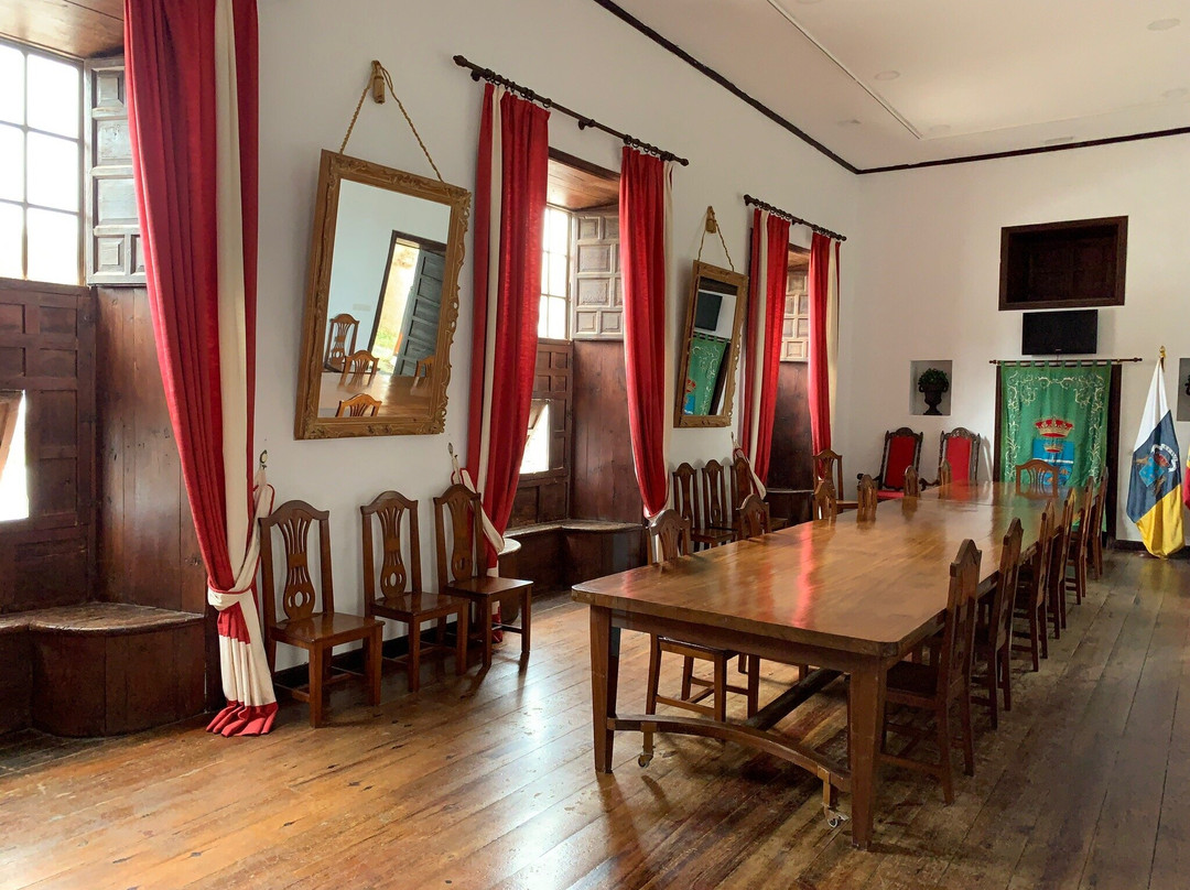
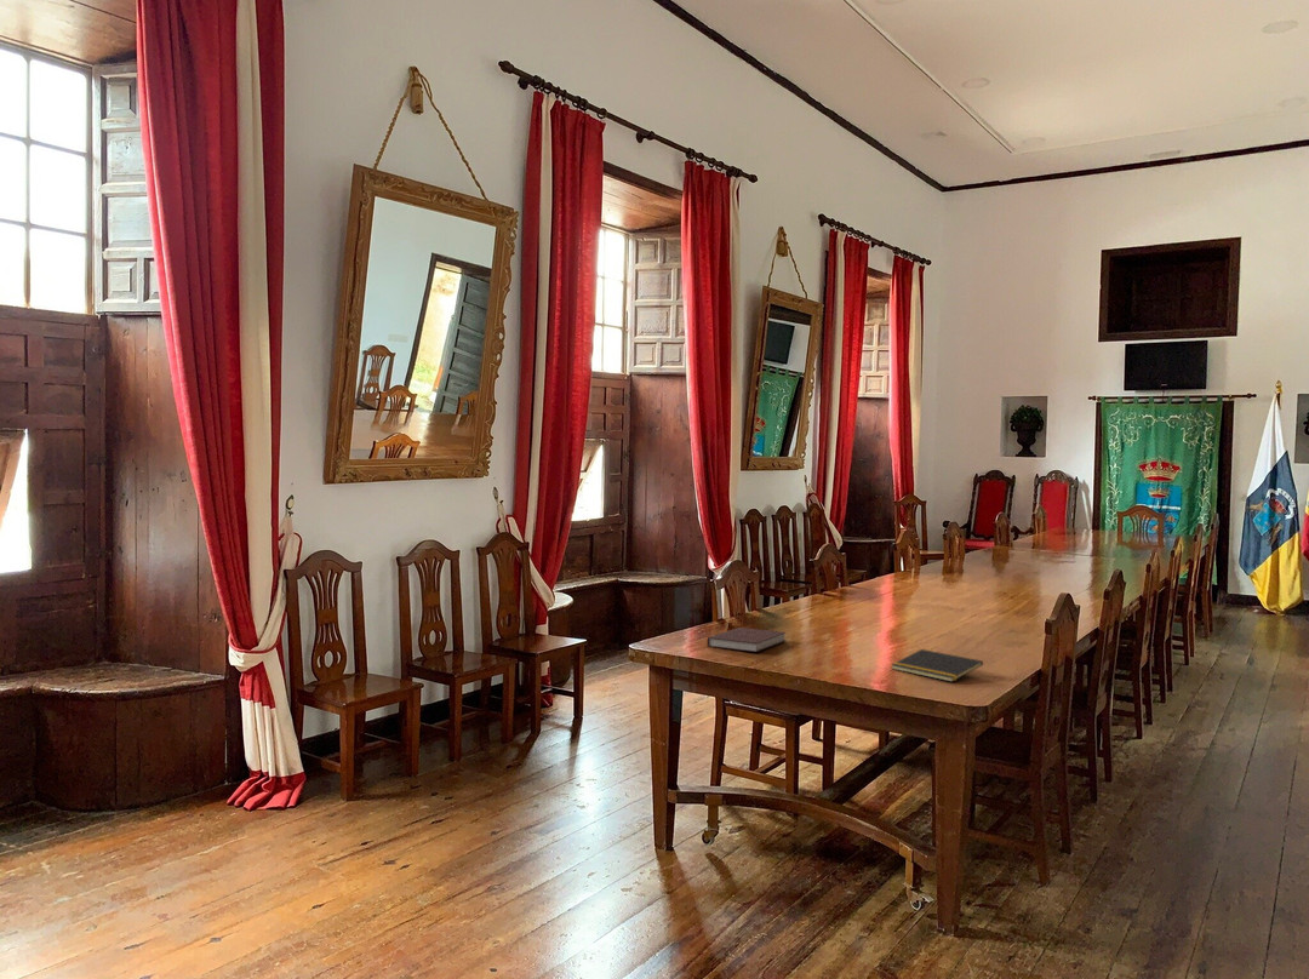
+ notebook (747, 639)
+ notepad (936, 664)
